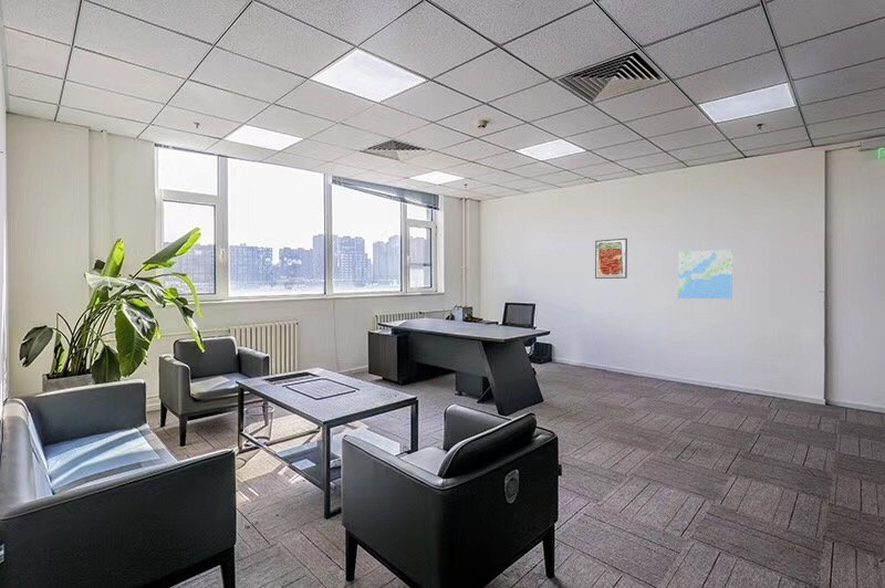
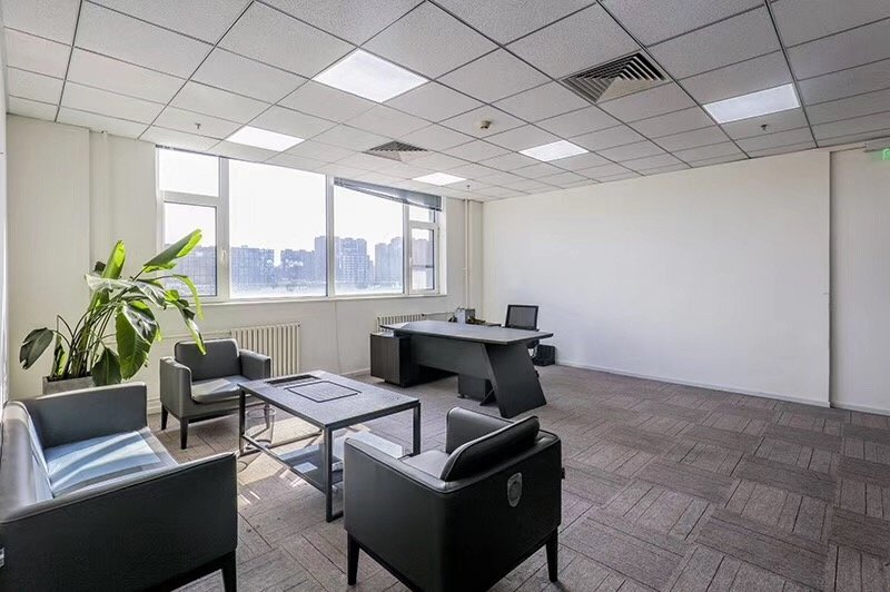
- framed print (611, 259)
- map (704, 274)
